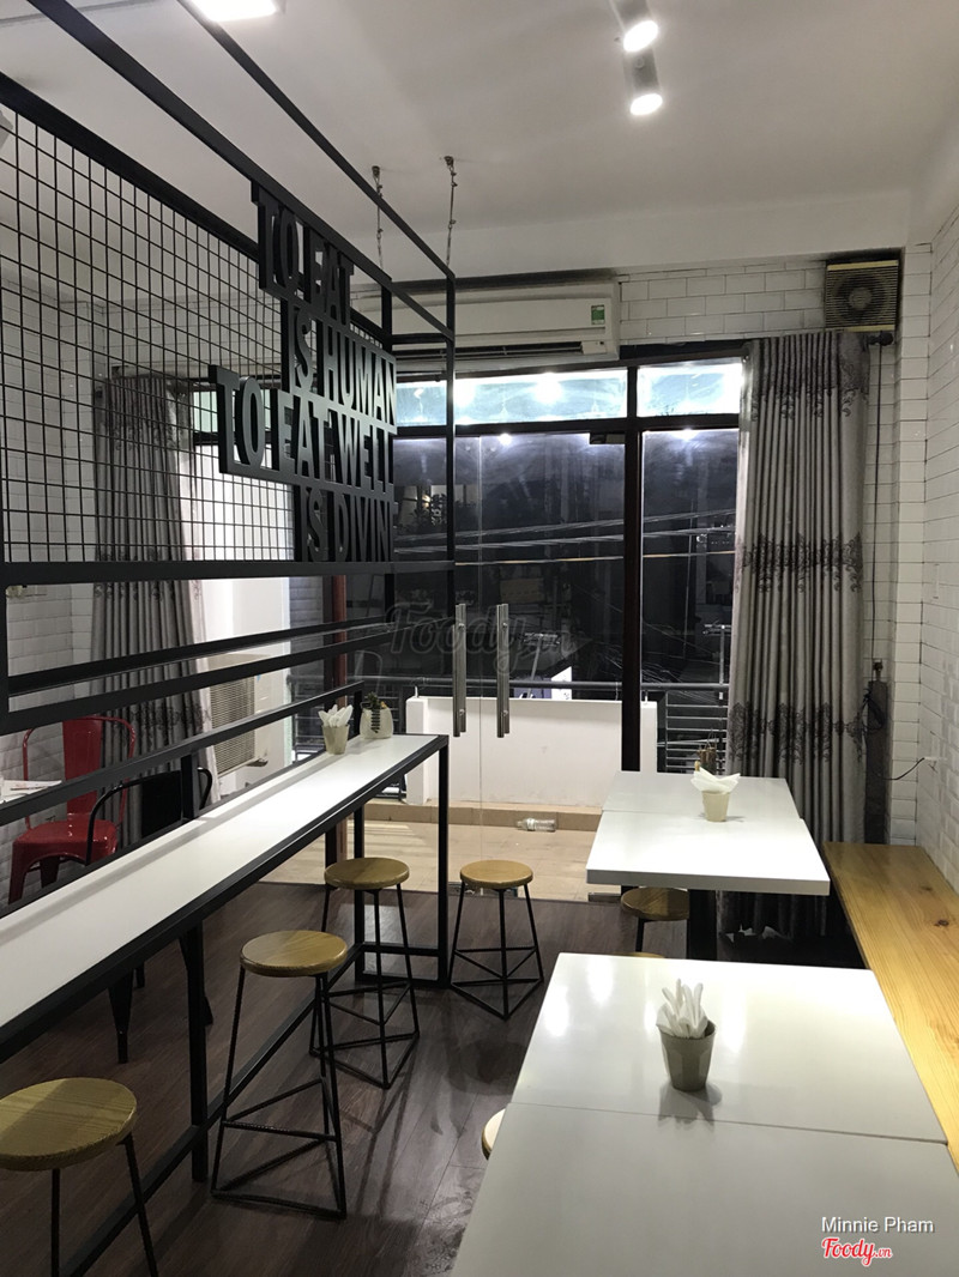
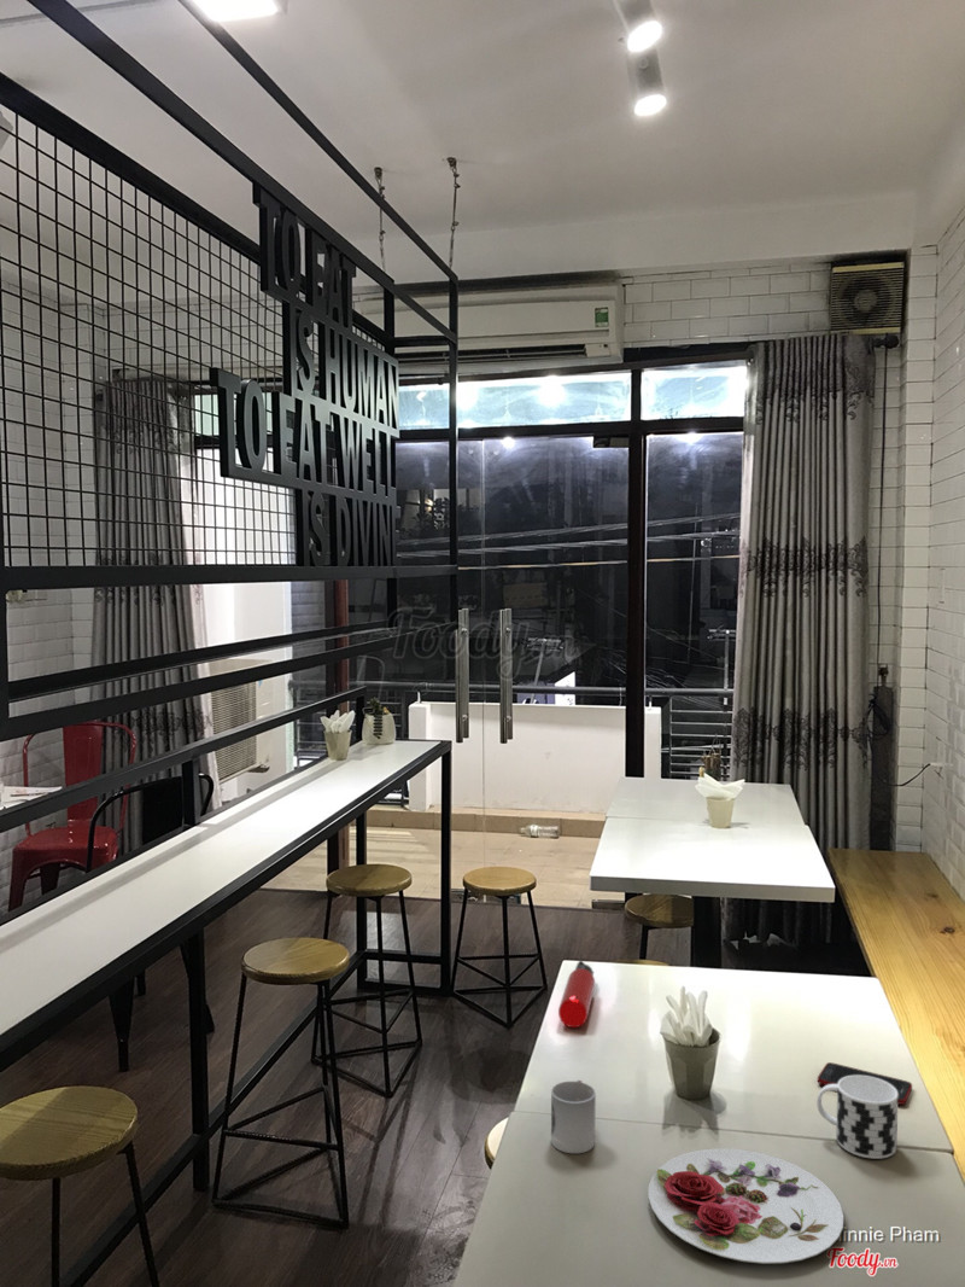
+ water bottle (580, 990)
+ cup (856, 1113)
+ plate (743, 1199)
+ cell phone (864, 1075)
+ cup (574, 1111)
